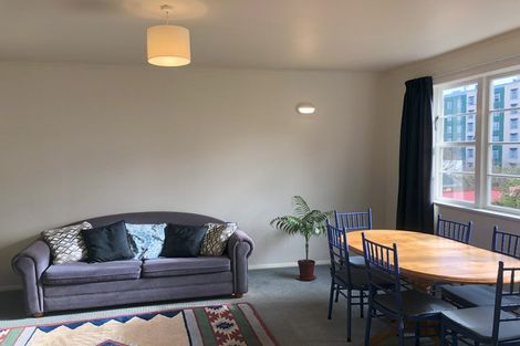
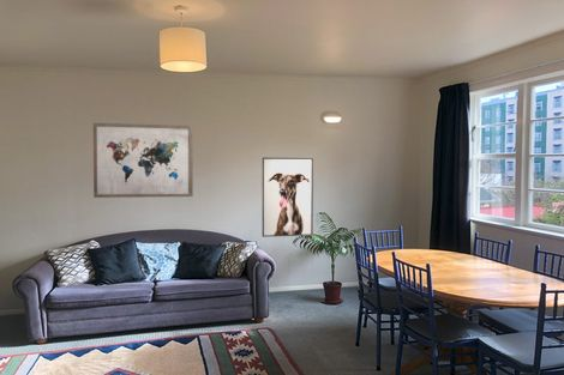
+ wall art (144, 161)
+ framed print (287, 196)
